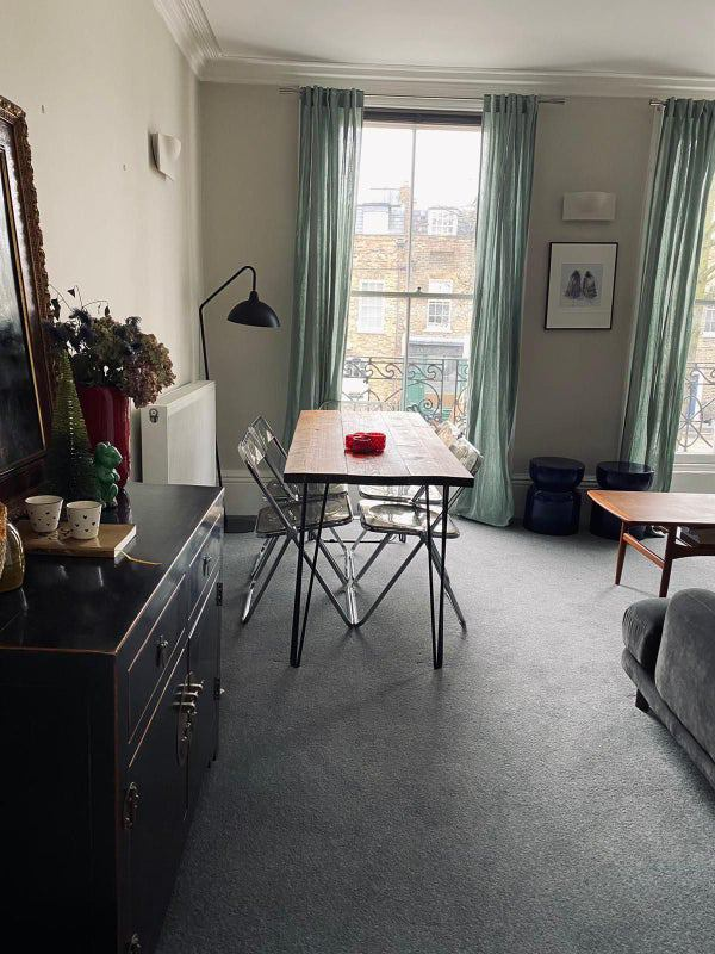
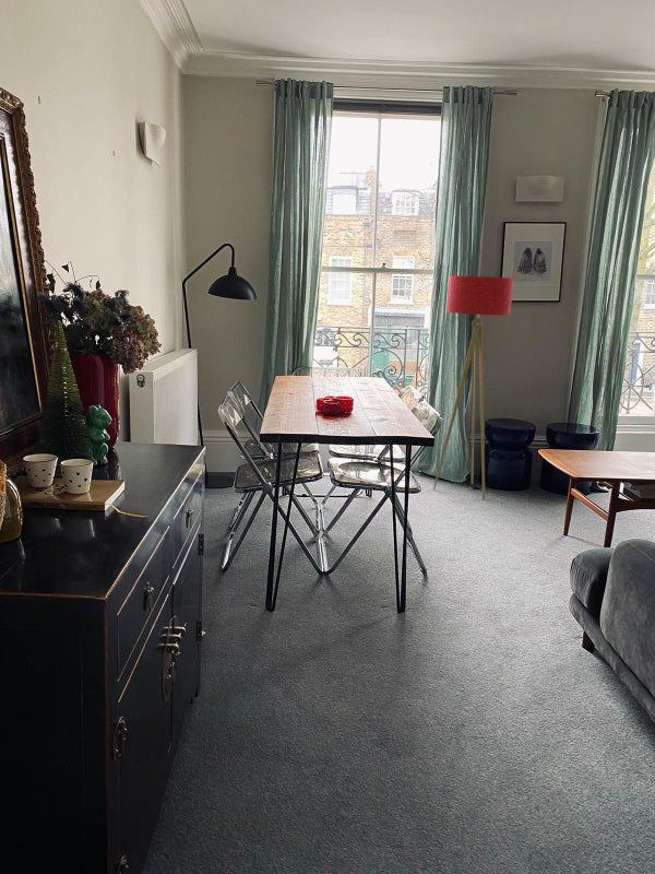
+ floor lamp (472, 387)
